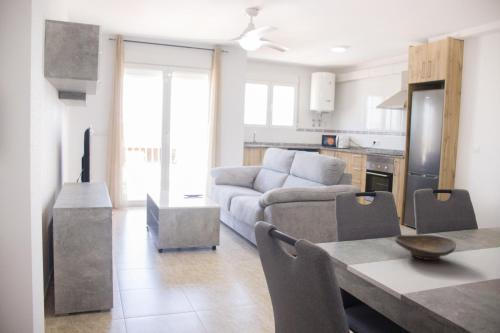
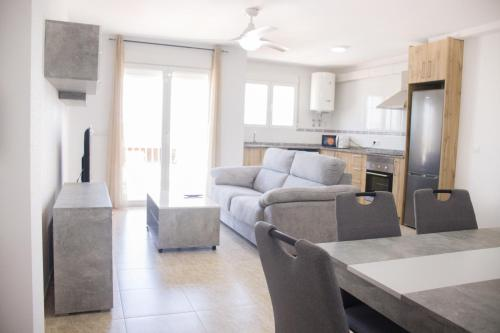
- decorative bowl (424, 247)
